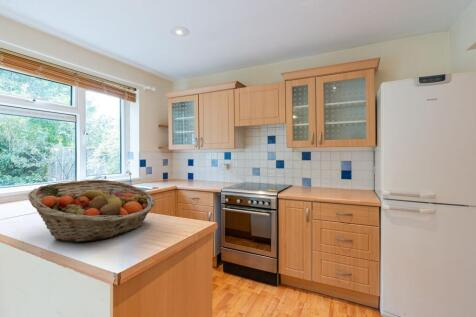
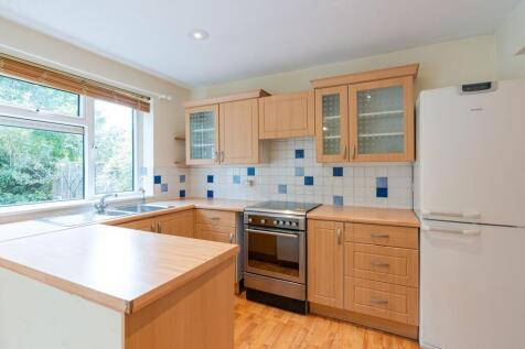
- fruit basket (100, 205)
